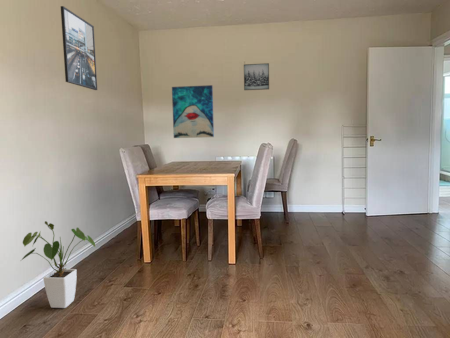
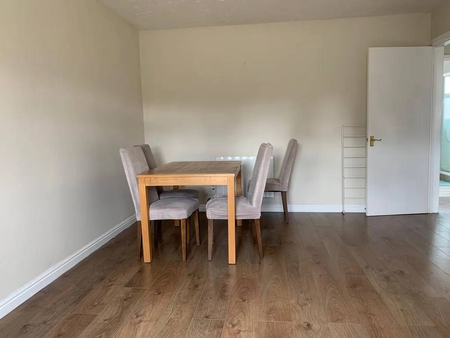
- house plant (62, 262)
- wall art (192, 112)
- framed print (80, 52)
- wall art (256, 76)
